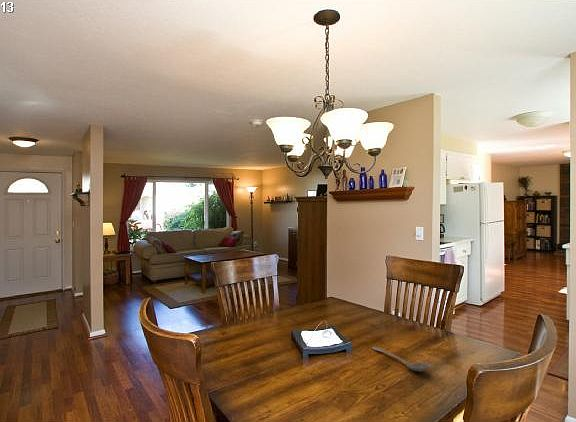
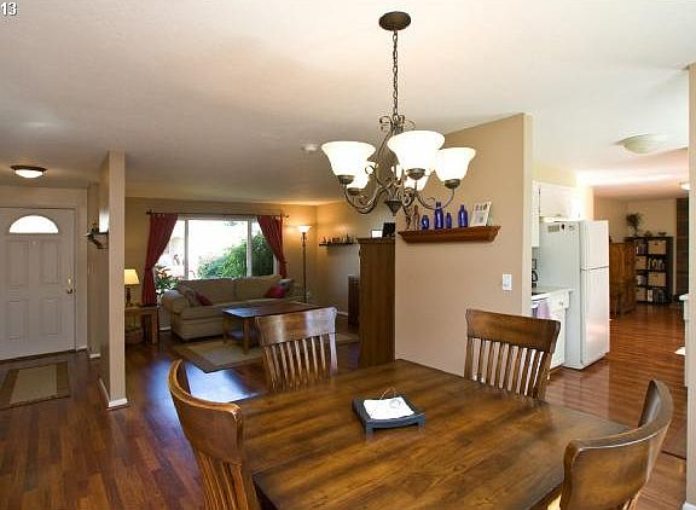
- stirrer (398, 357)
